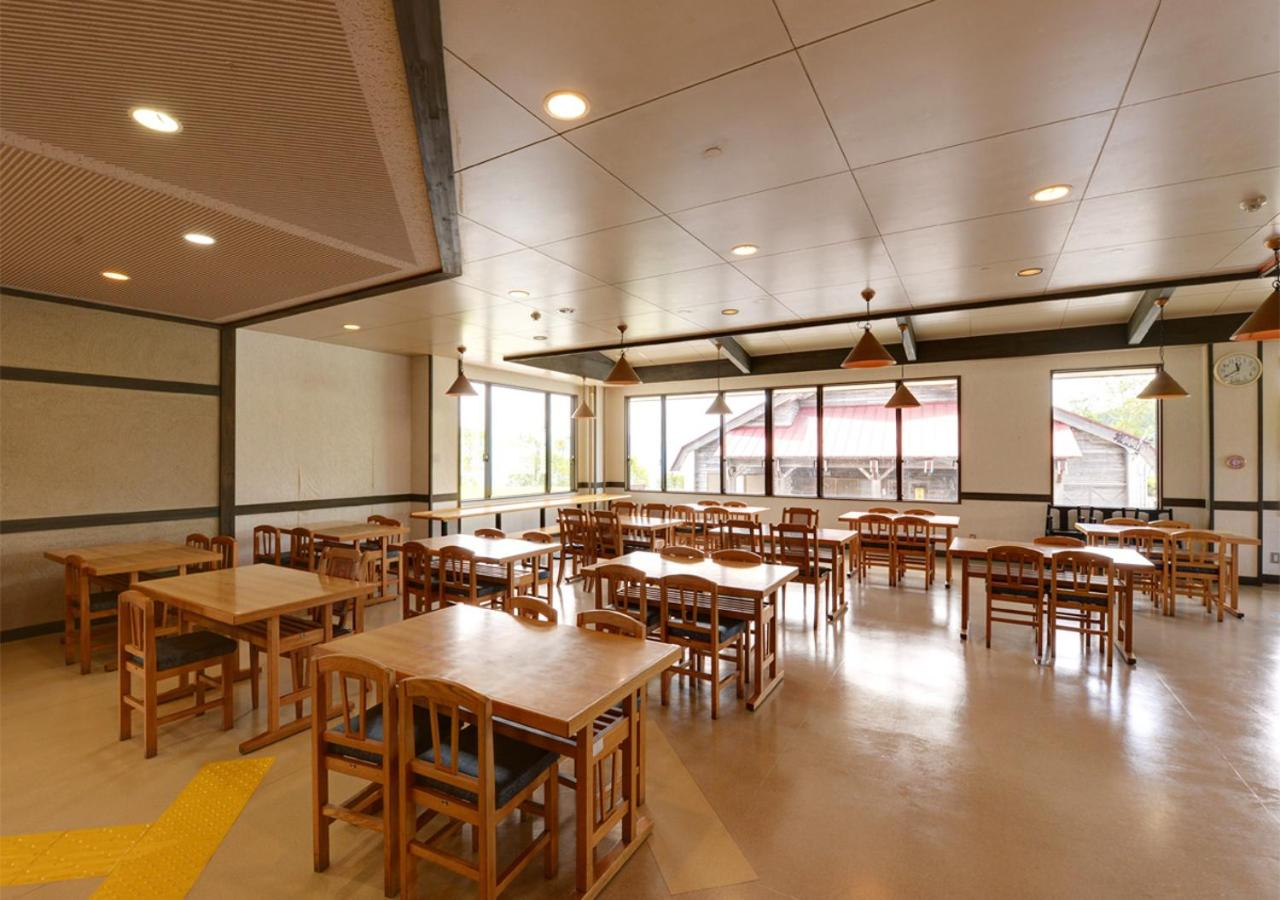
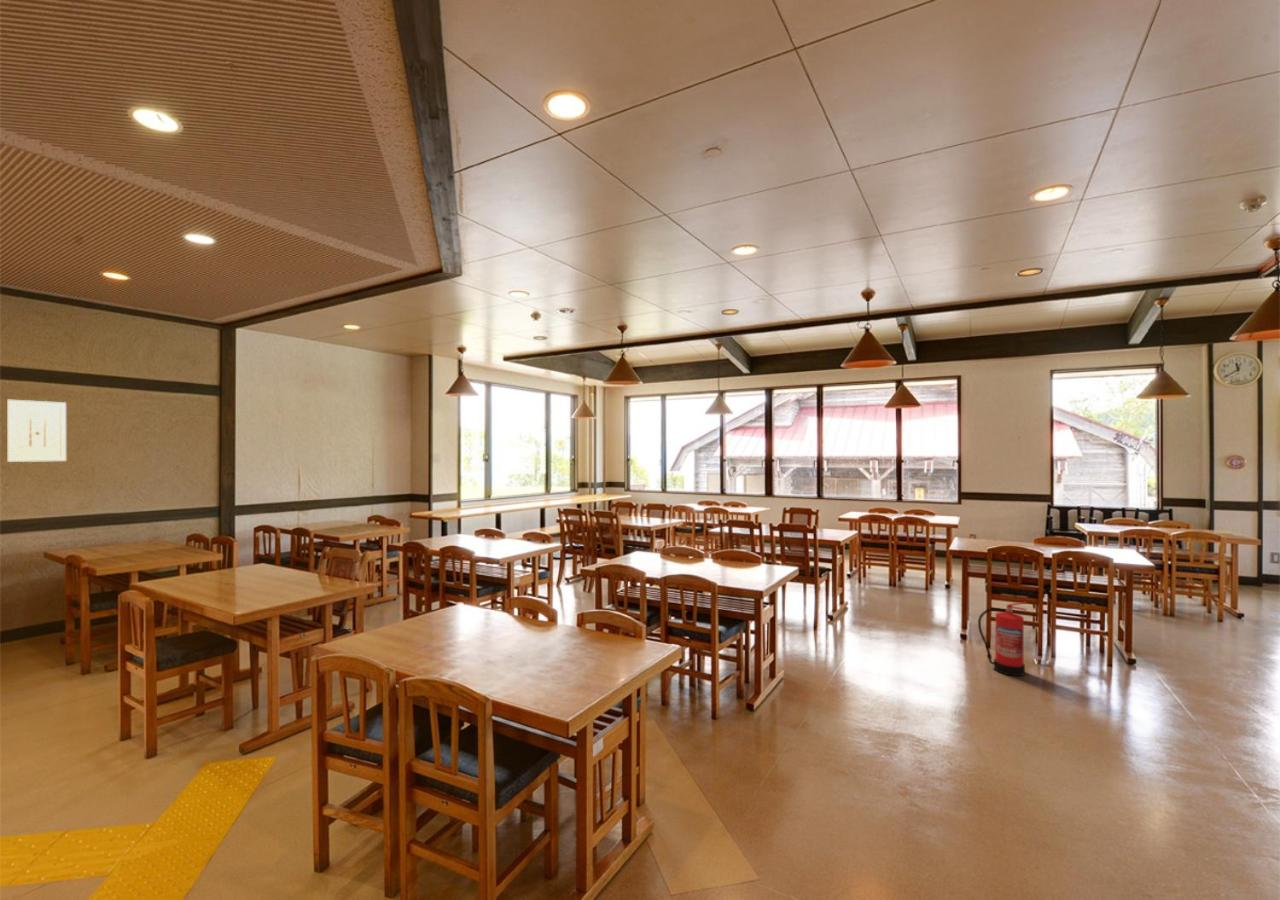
+ fire extinguisher (1001, 634)
+ wall art (37, 431)
